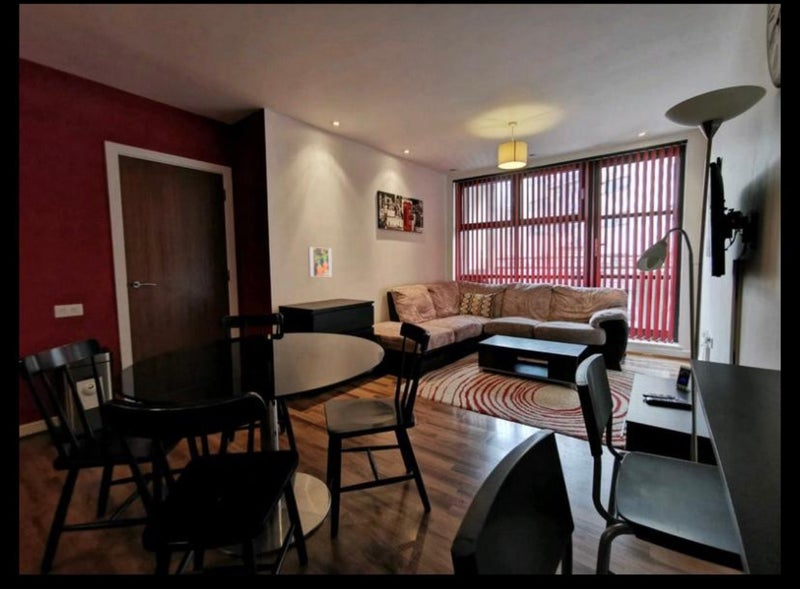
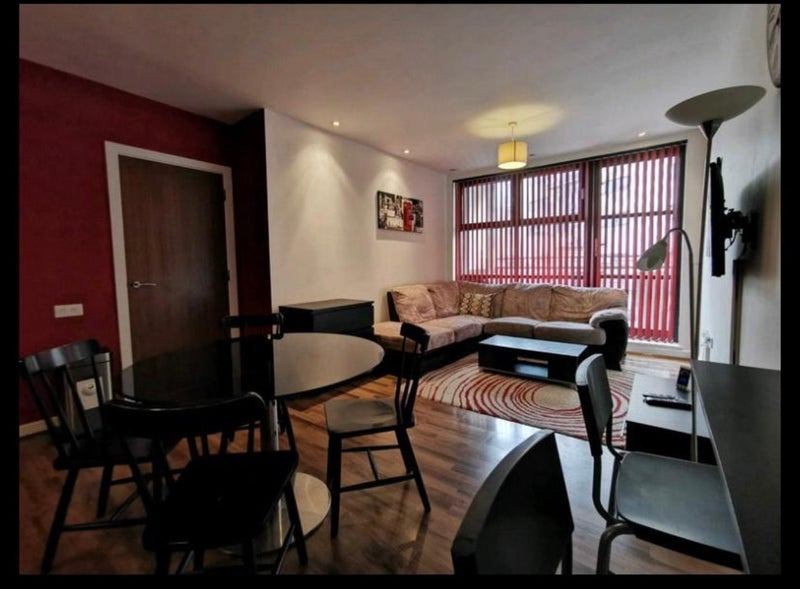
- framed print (320, 262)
